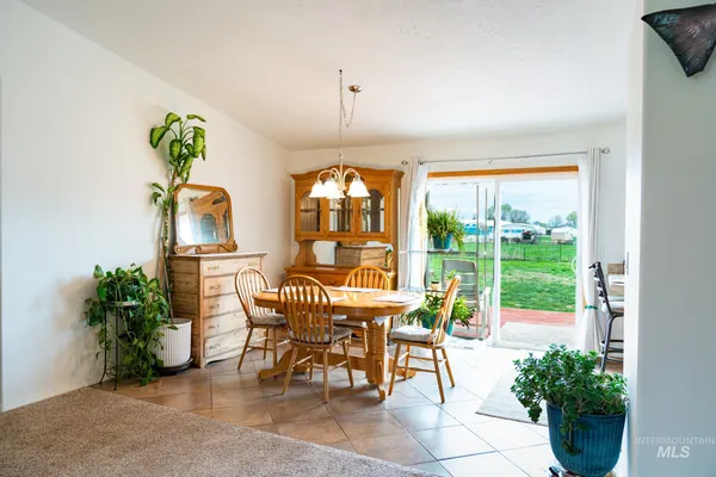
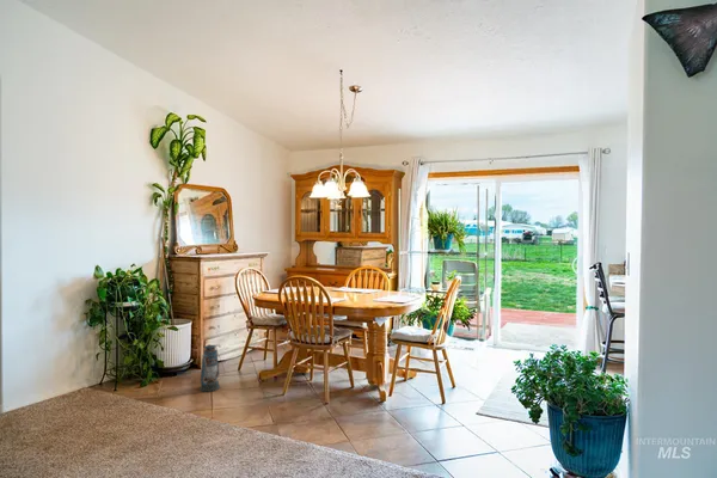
+ lantern (210, 366)
